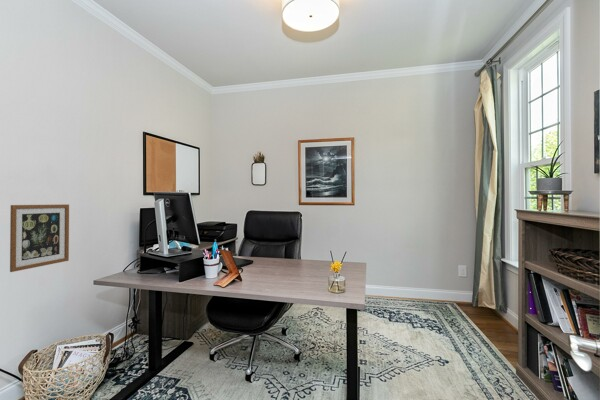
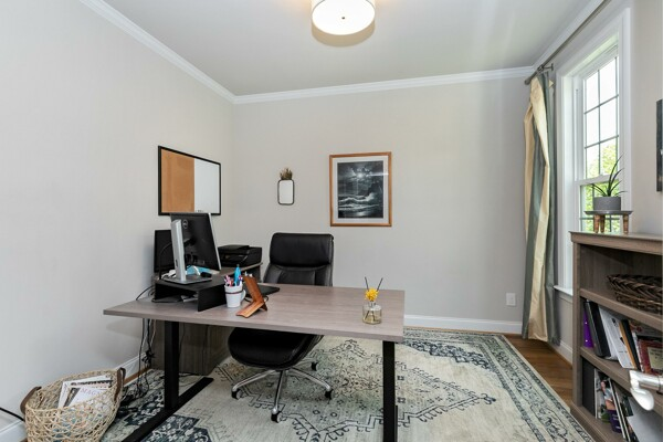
- wall art (42, 235)
